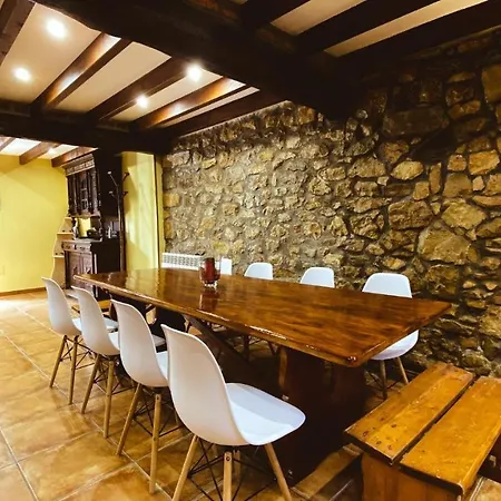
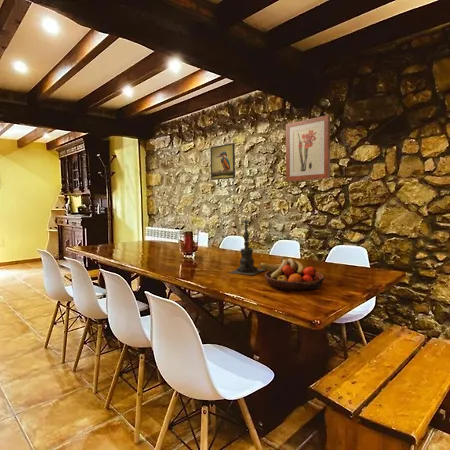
+ fruit bowl (293, 272)
+ candle holder (247, 241)
+ wall art (306, 150)
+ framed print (222, 162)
